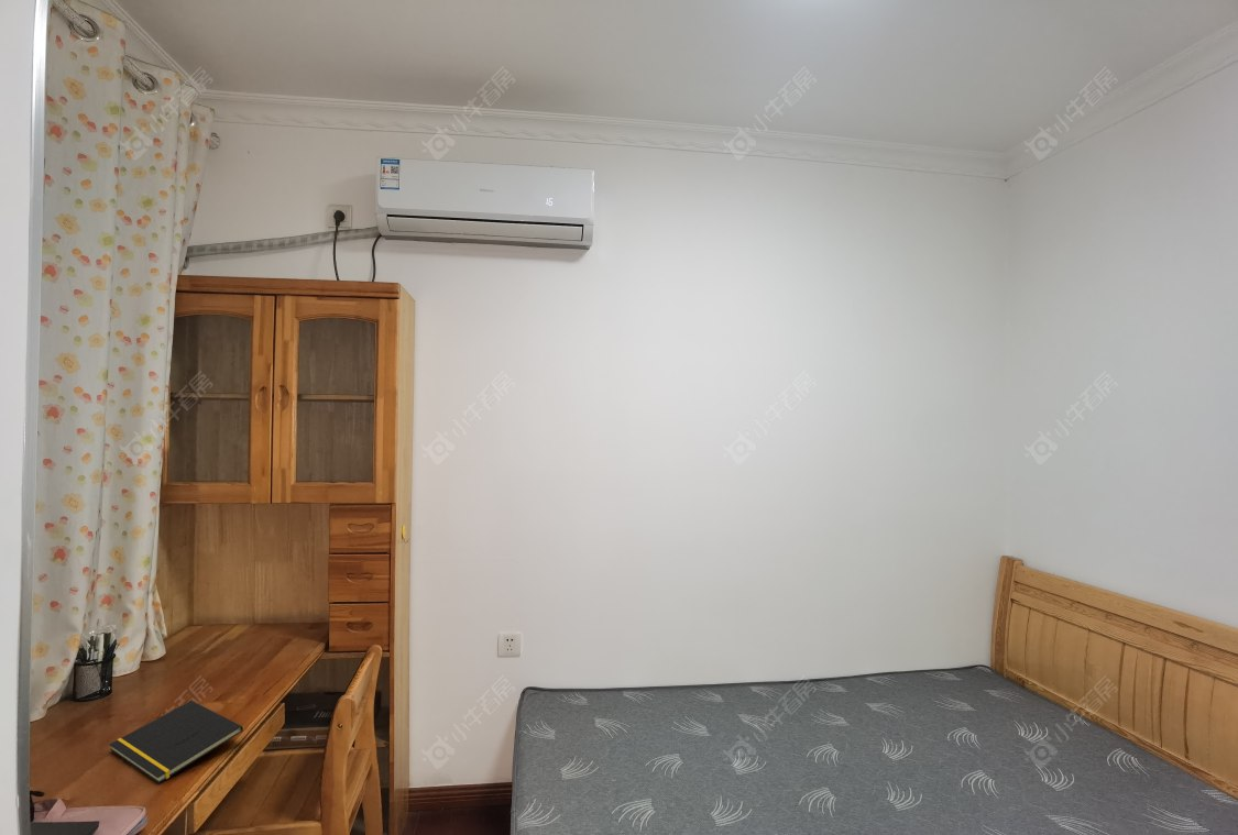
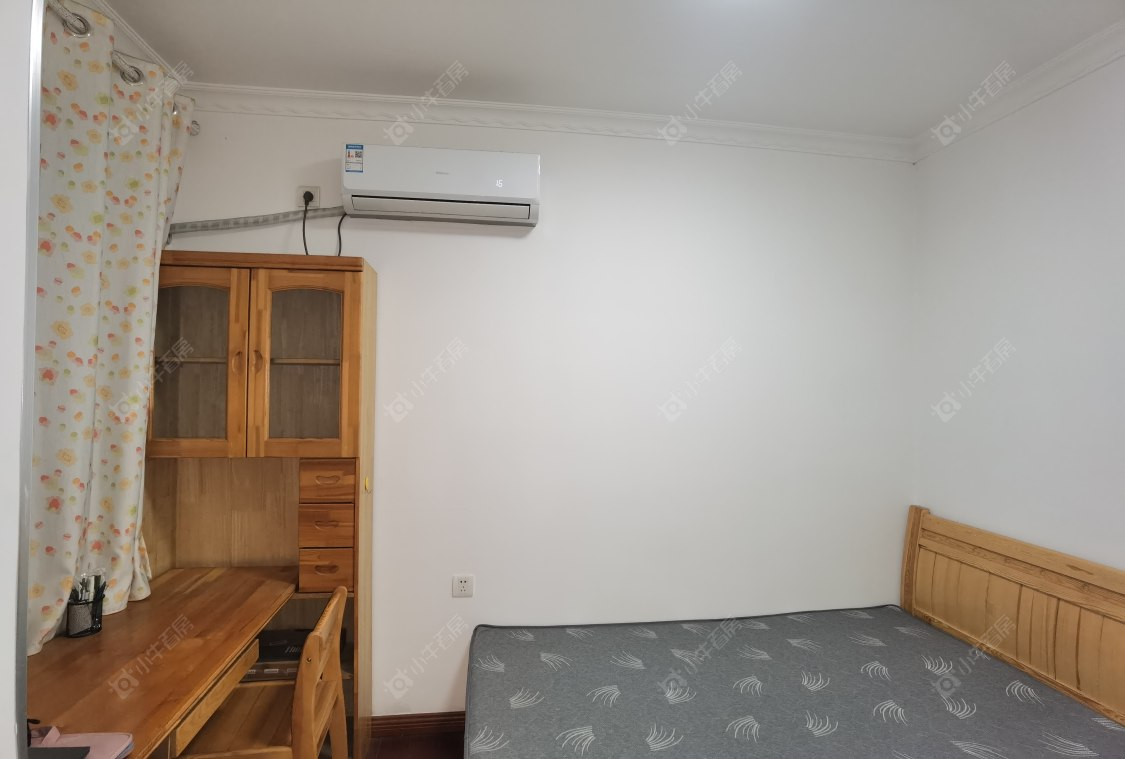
- notepad (176, 737)
